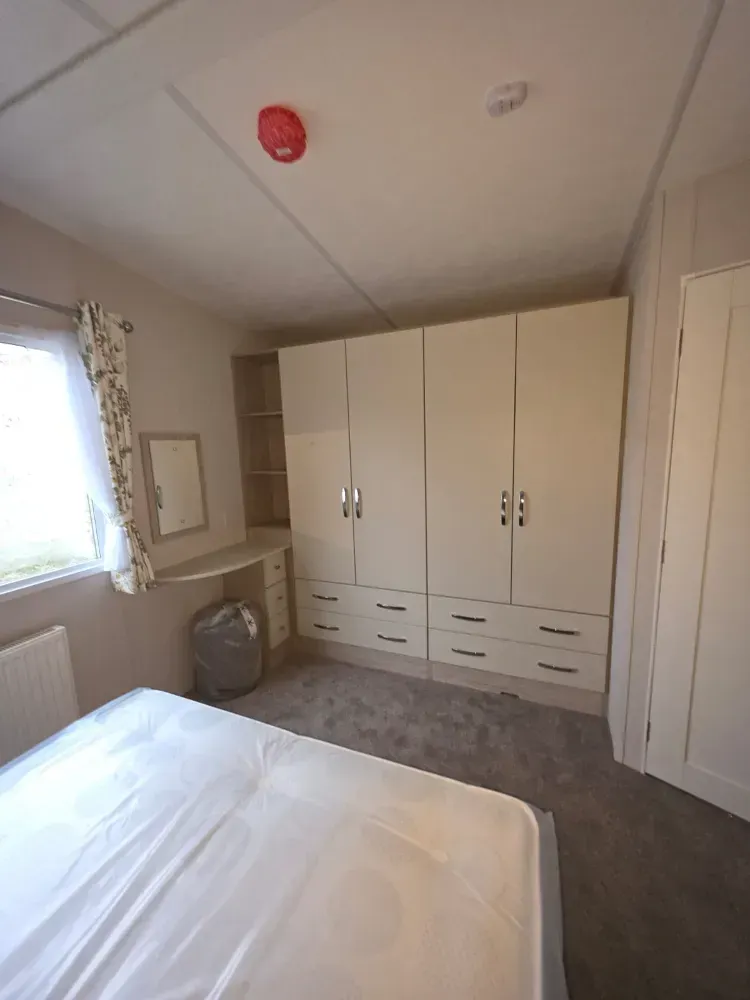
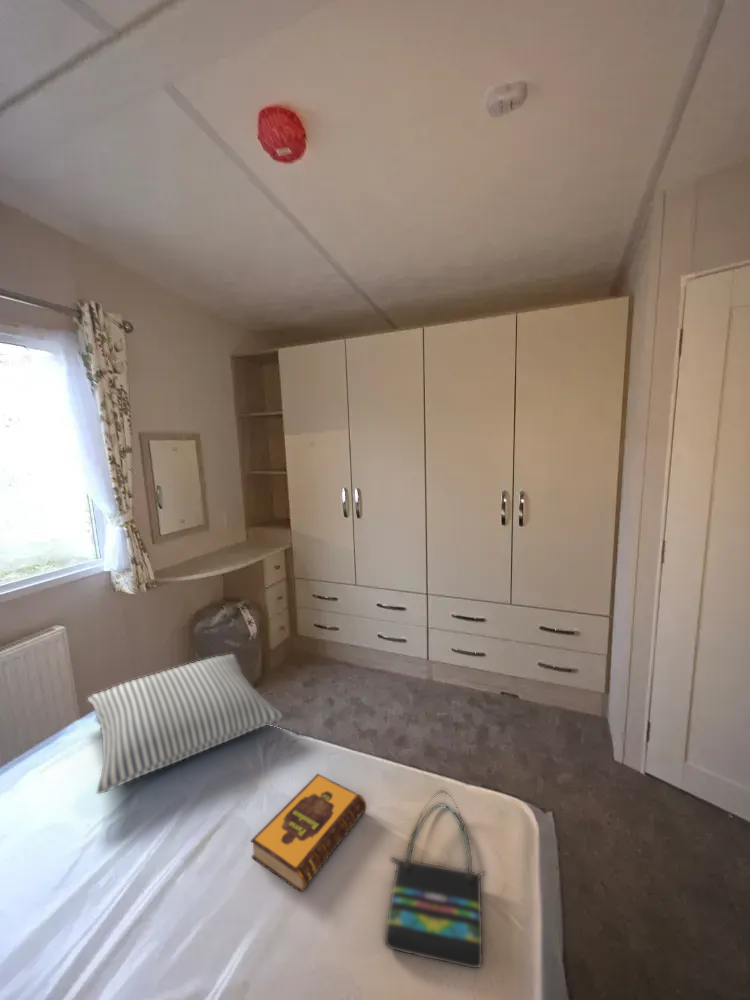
+ pillow (182, 707)
+ tote bag (437, 865)
+ hardback book (312, 826)
